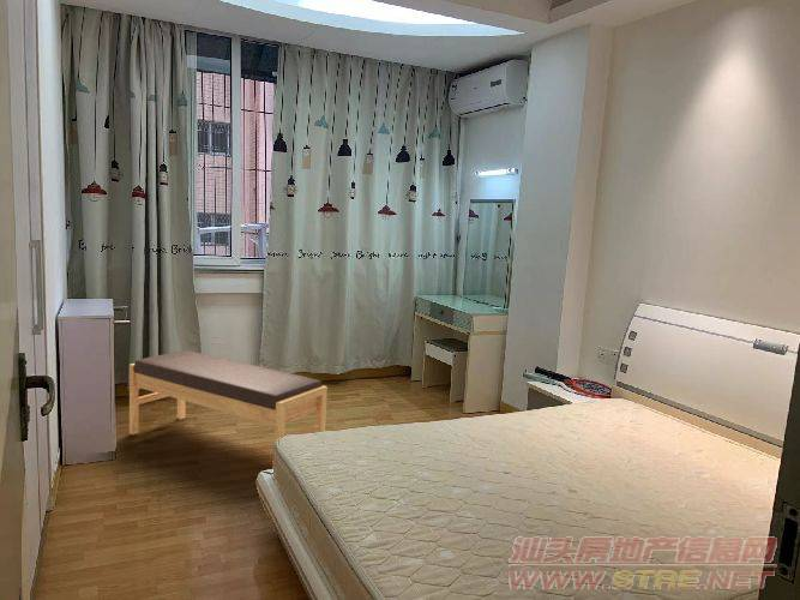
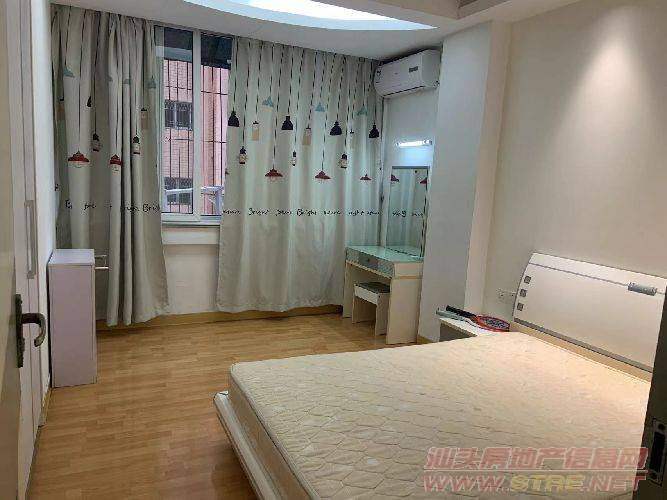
- bench (224, 408)
